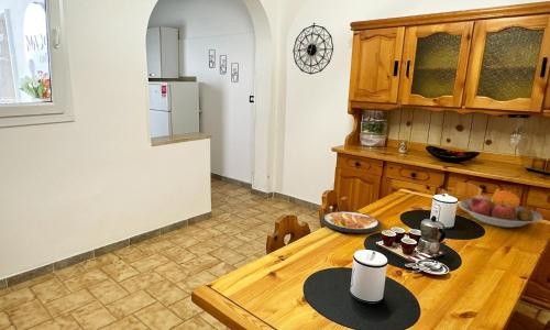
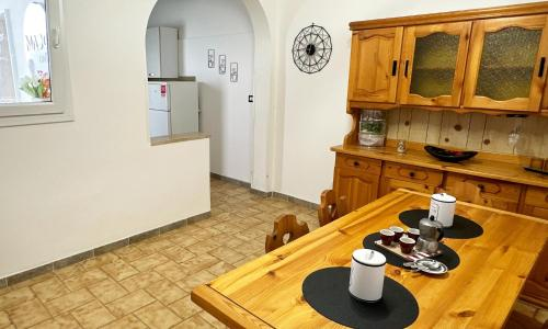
- dish (350, 219)
- fruit bowl (498, 207)
